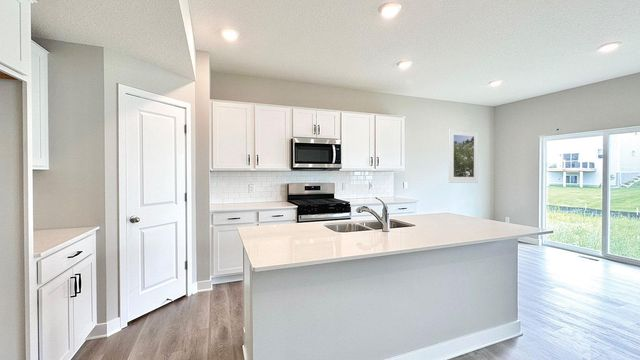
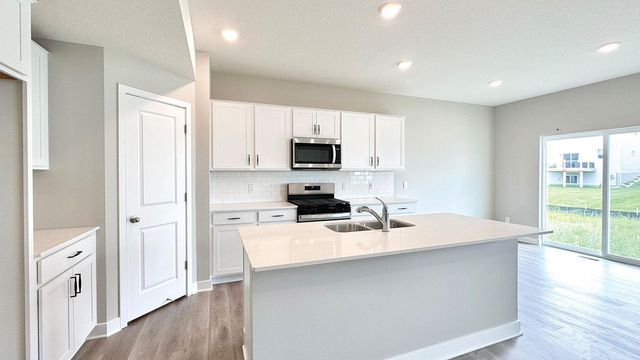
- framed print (463, 156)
